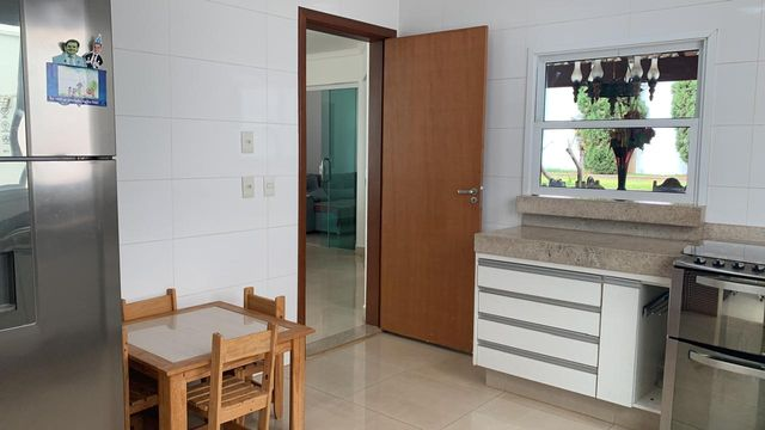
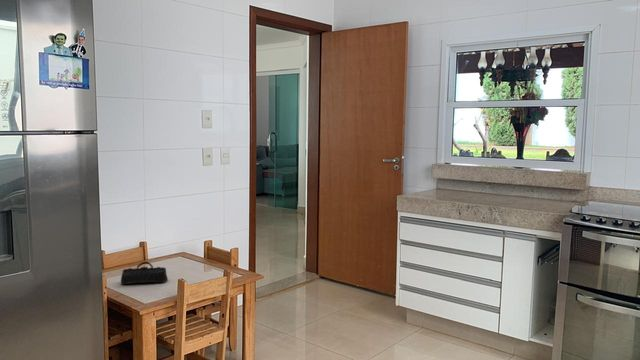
+ pencil case (144, 272)
